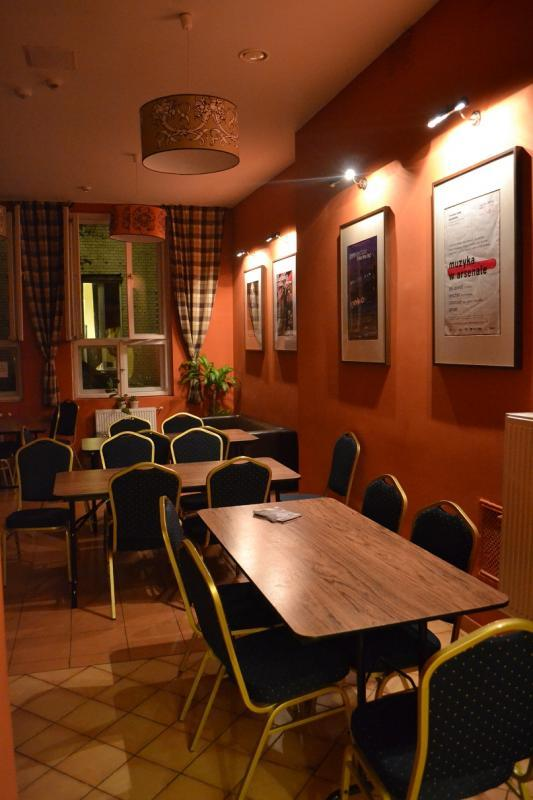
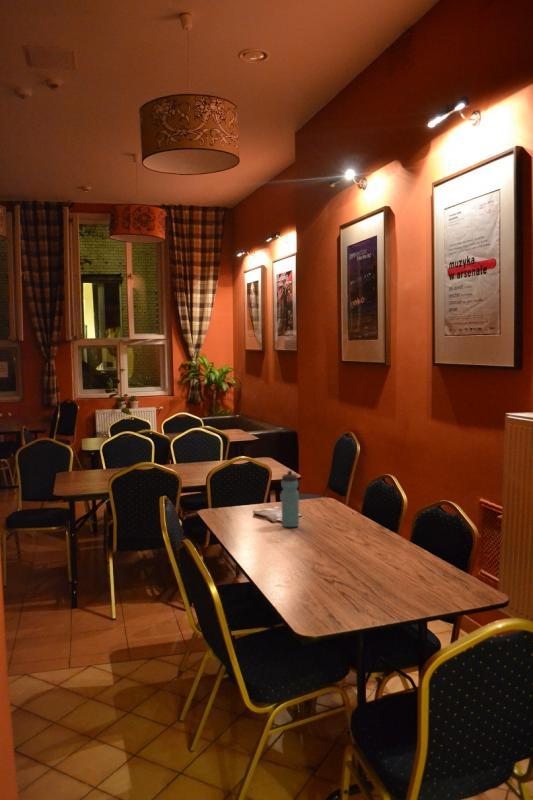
+ water bottle (290, 498)
